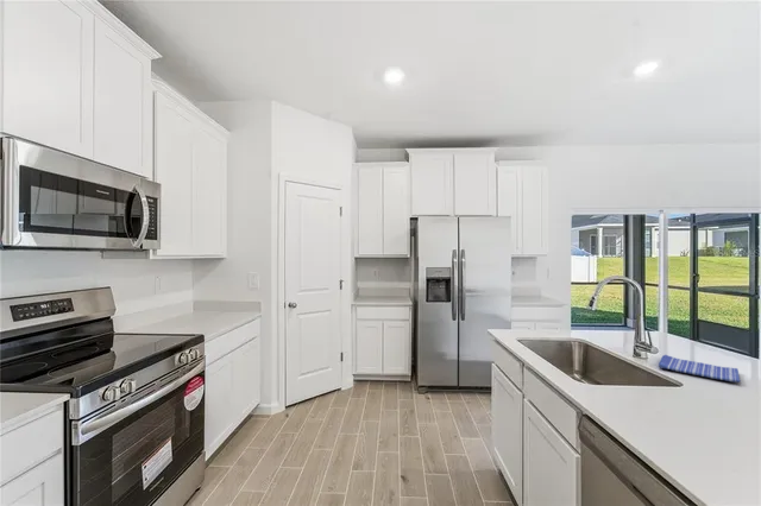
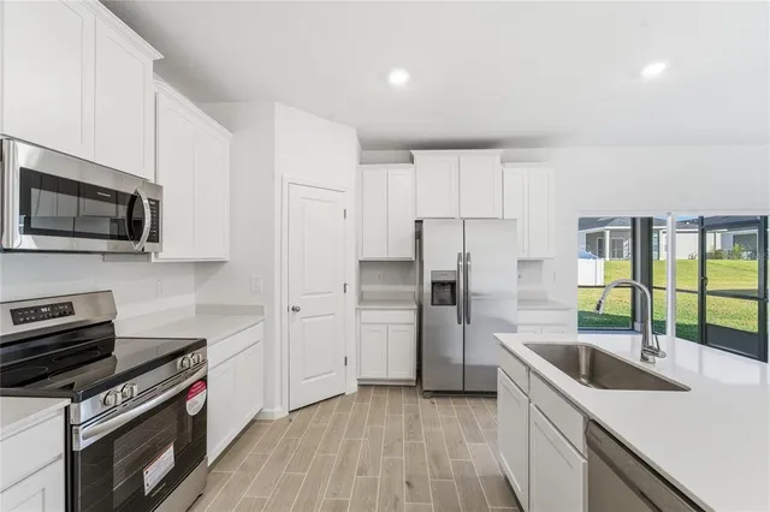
- dish towel (697, 367)
